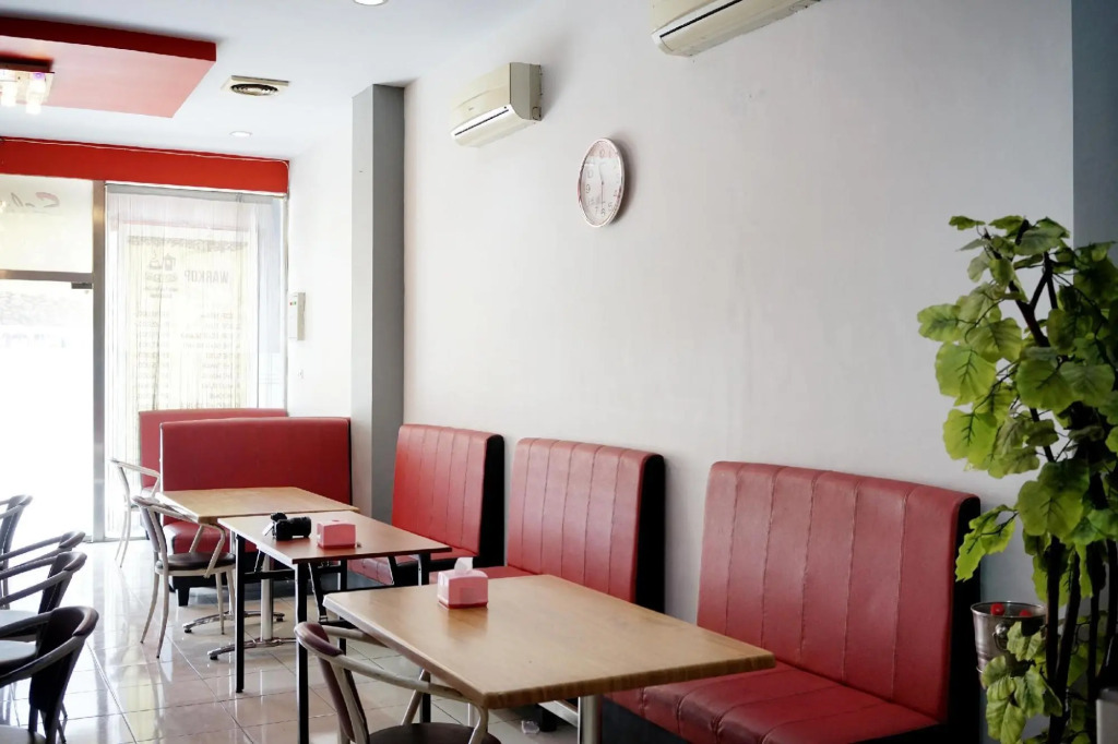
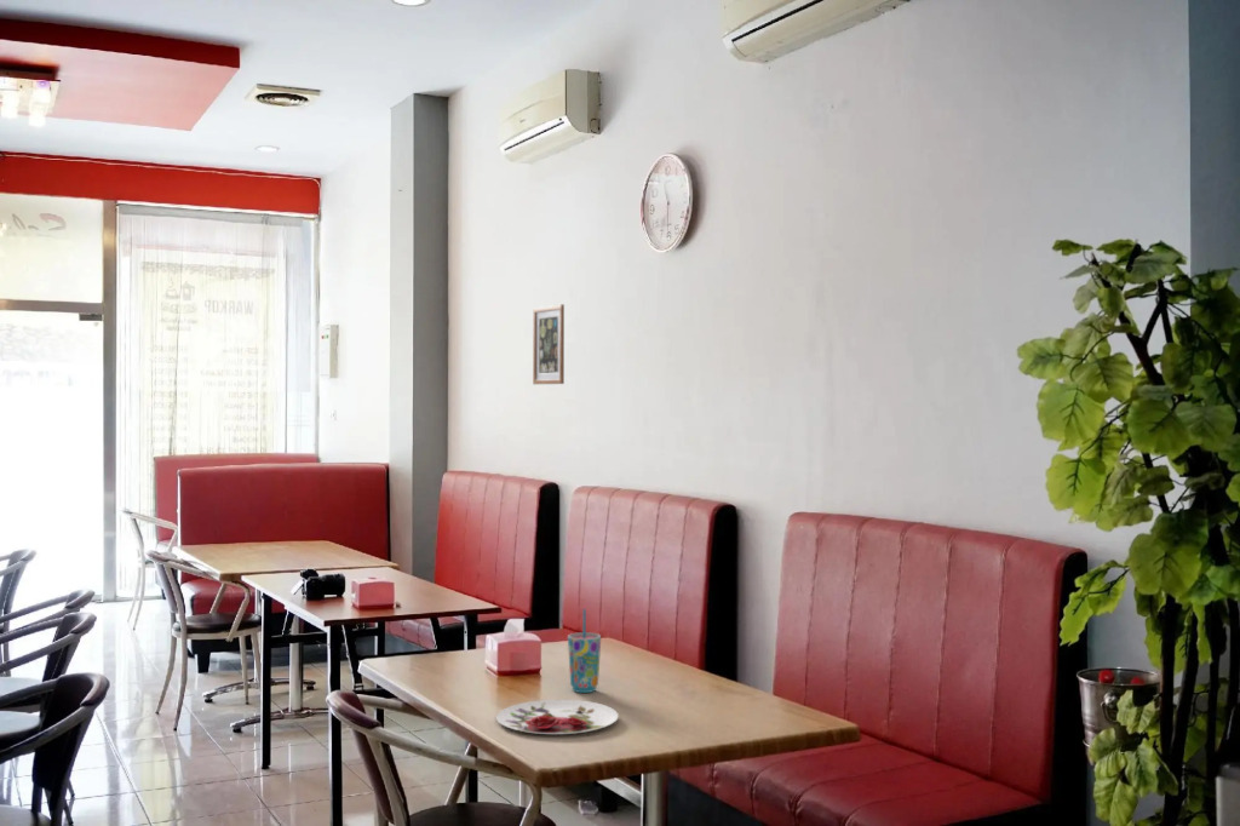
+ plate (557, 715)
+ cup (584, 649)
+ wall art (547, 345)
